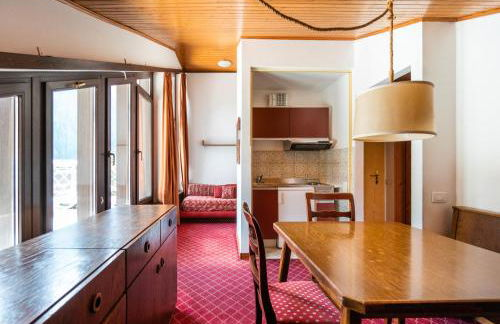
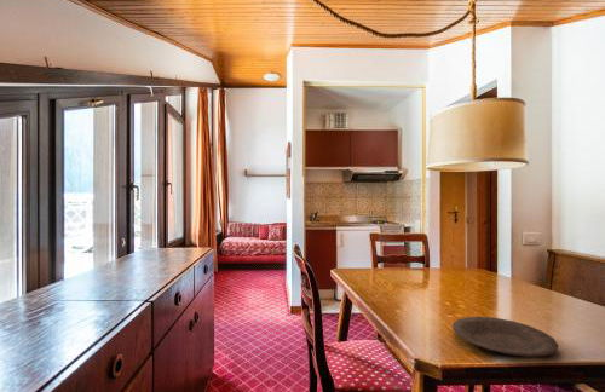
+ plate (501, 338)
